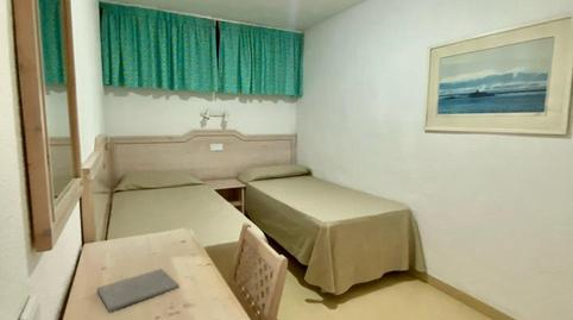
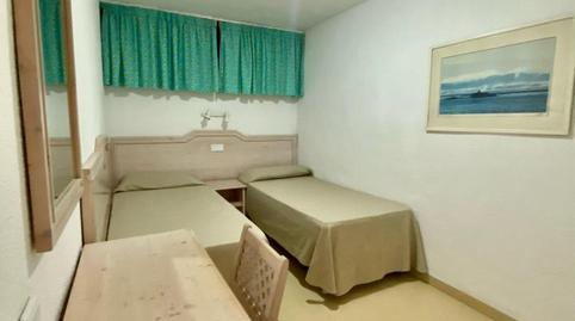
- notepad (138, 287)
